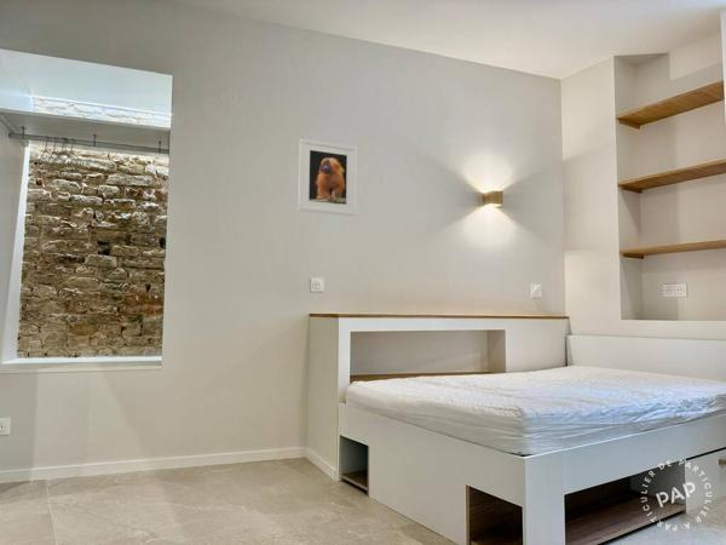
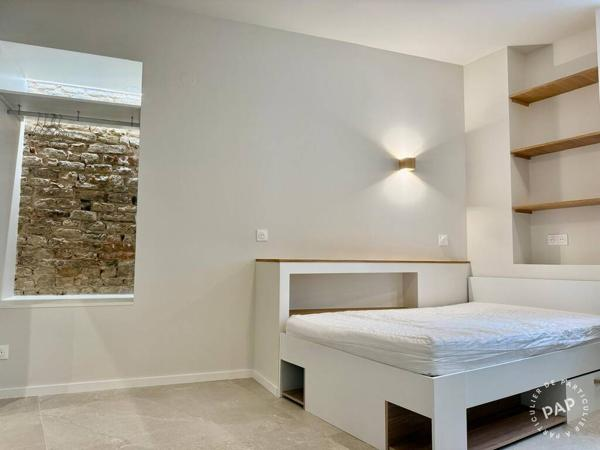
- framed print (328, 177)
